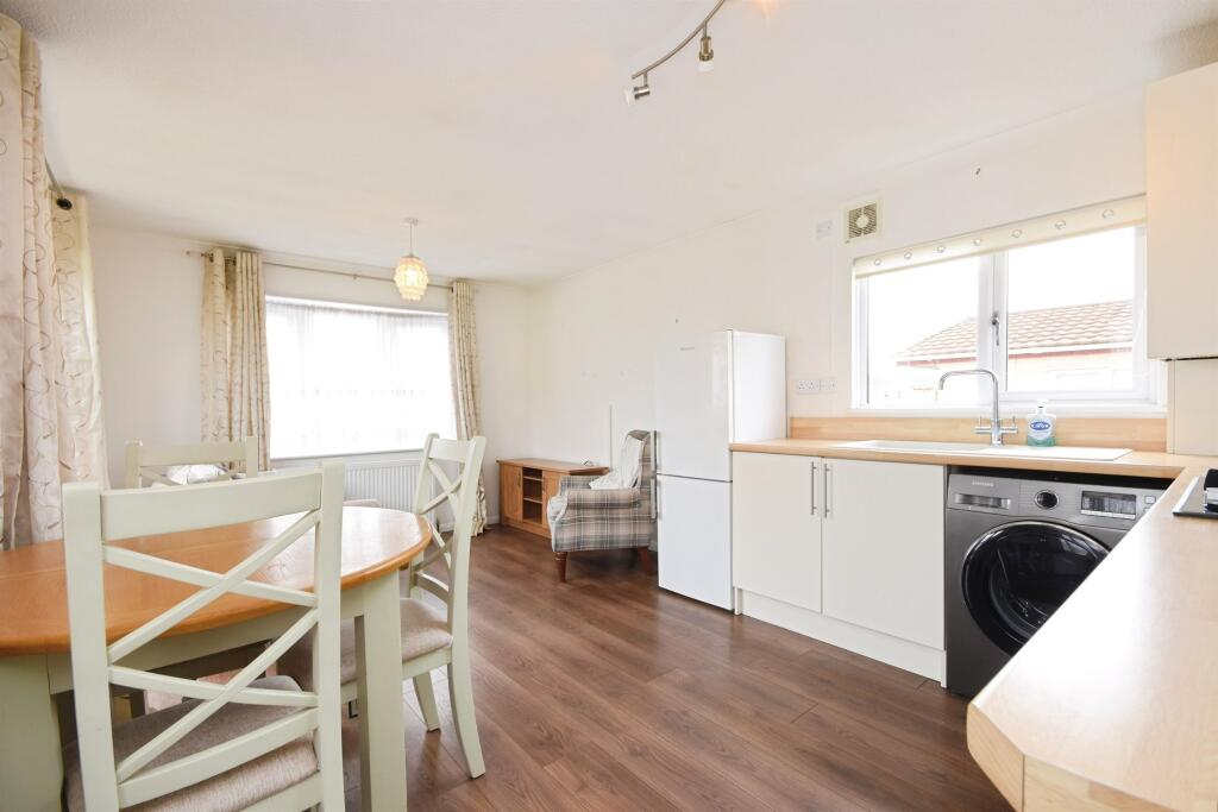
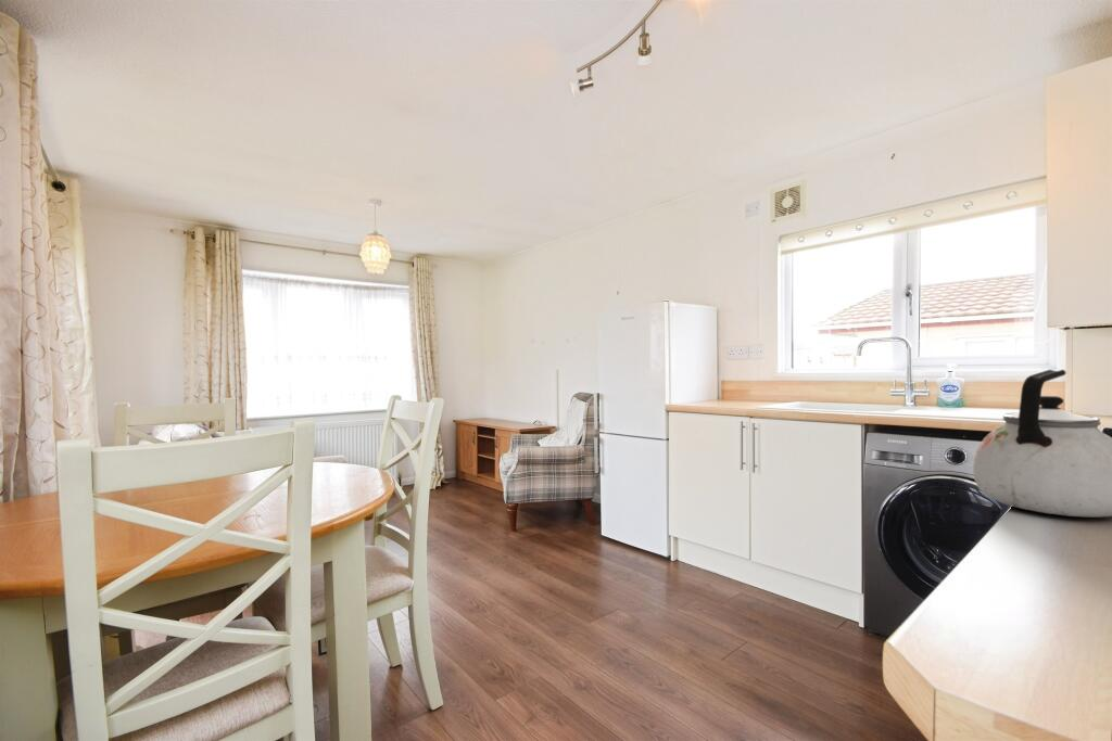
+ kettle (1049, 438)
